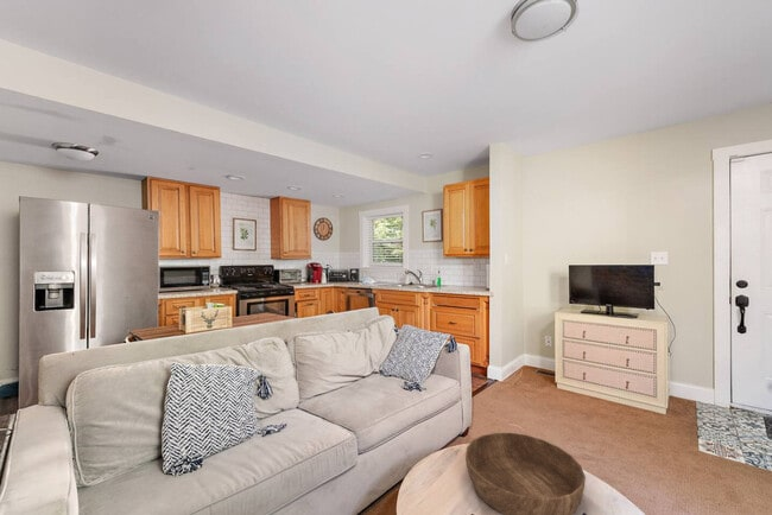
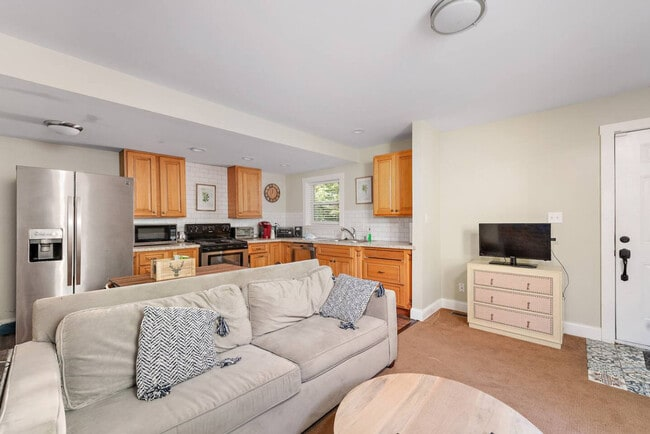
- wooden bowl (521, 473)
